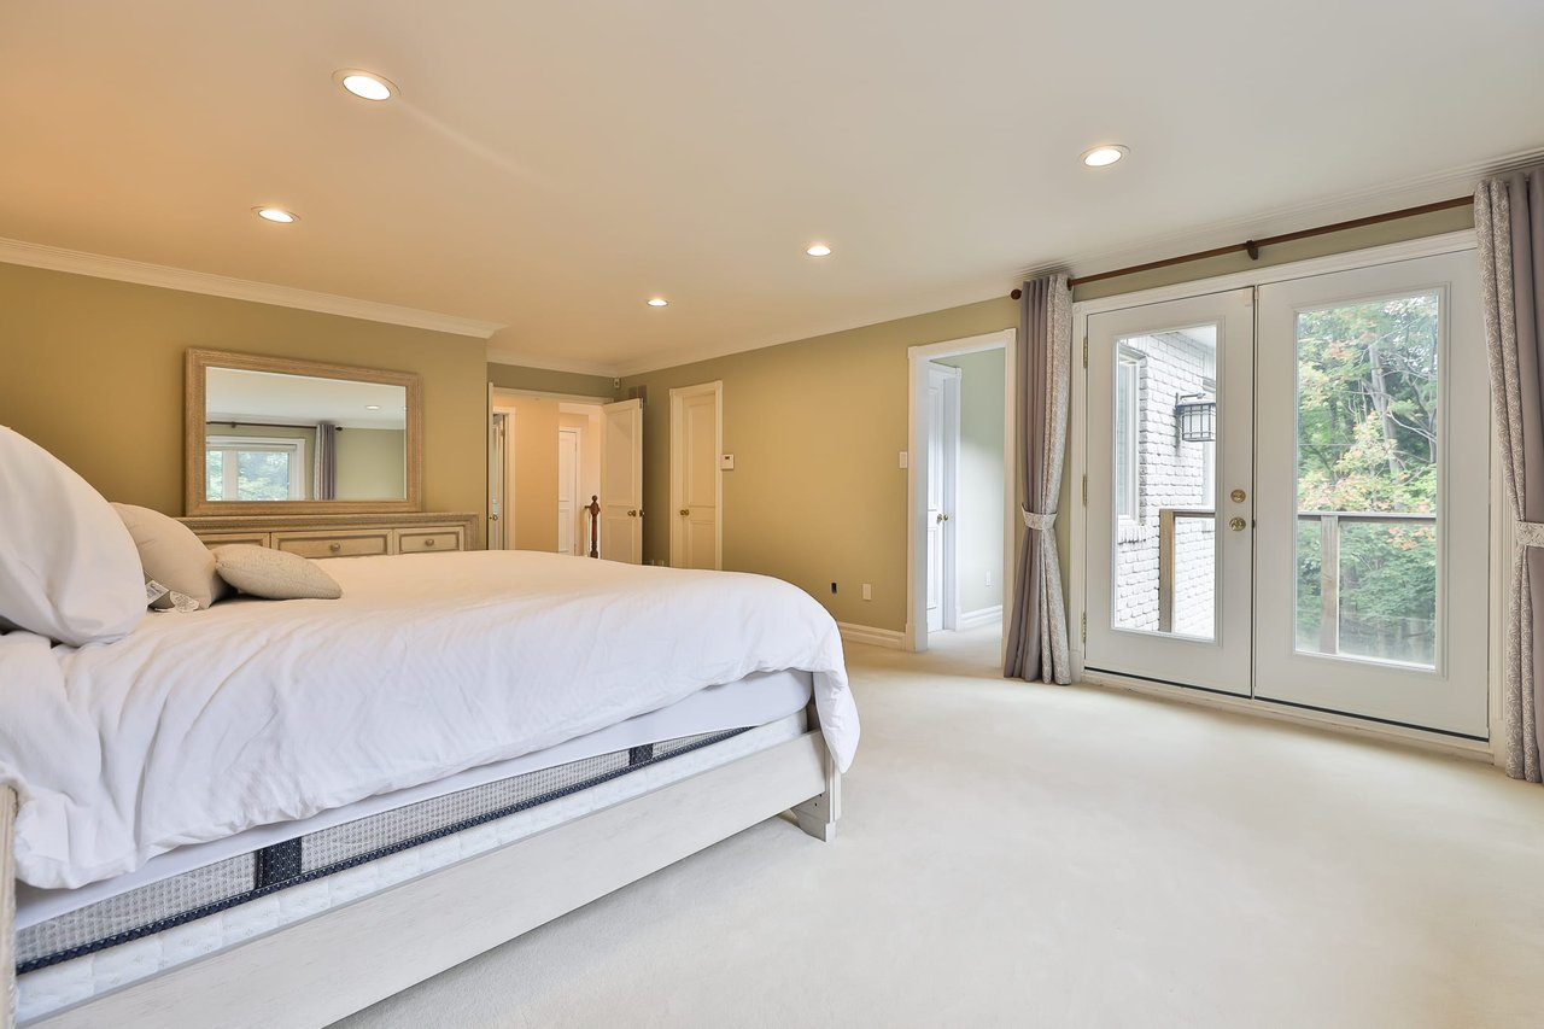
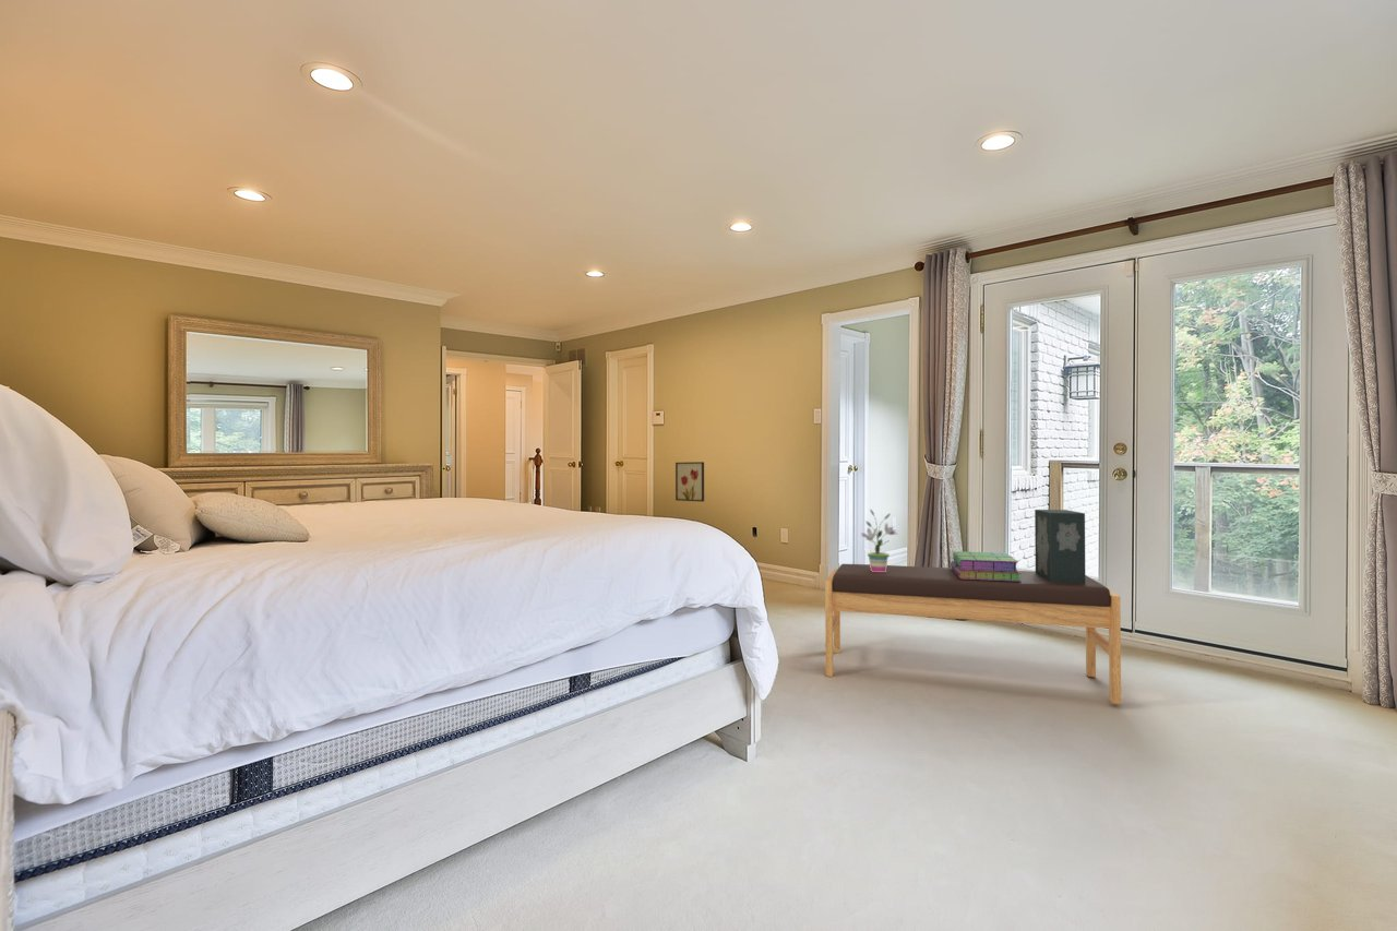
+ potted plant (880, 539)
+ decorative box (1059, 544)
+ wall art (690, 481)
+ stack of books (983, 564)
+ bench (959, 618)
